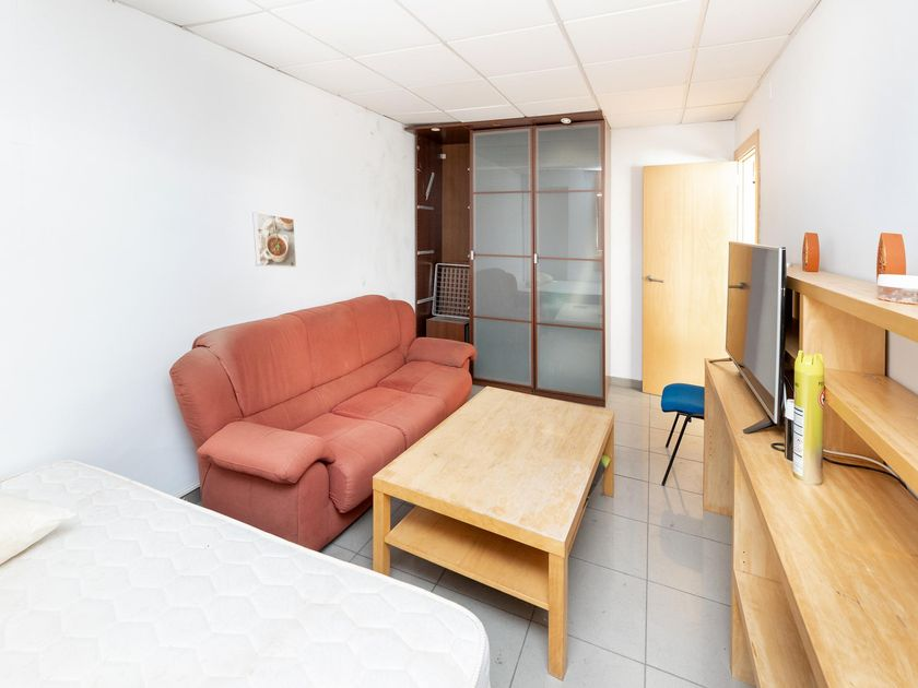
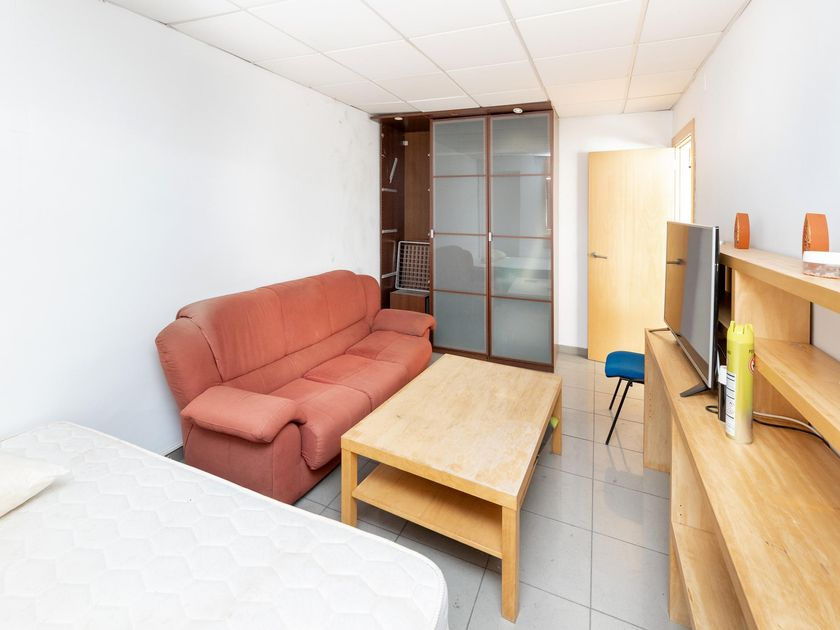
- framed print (275, 240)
